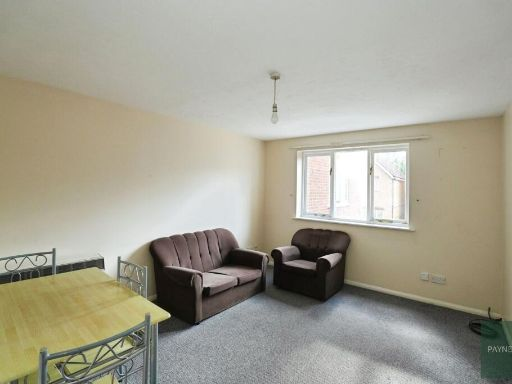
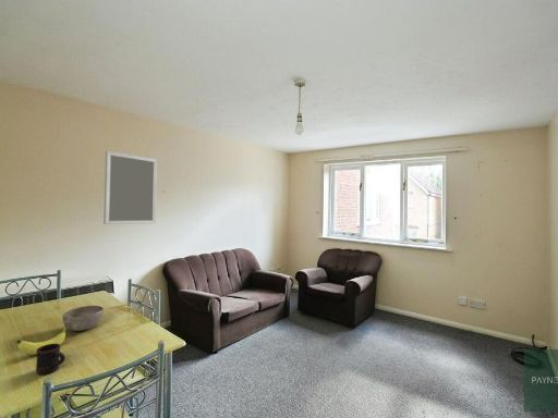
+ home mirror (132, 189)
+ mug (51, 358)
+ bowl (83, 319)
+ fruit (44, 342)
